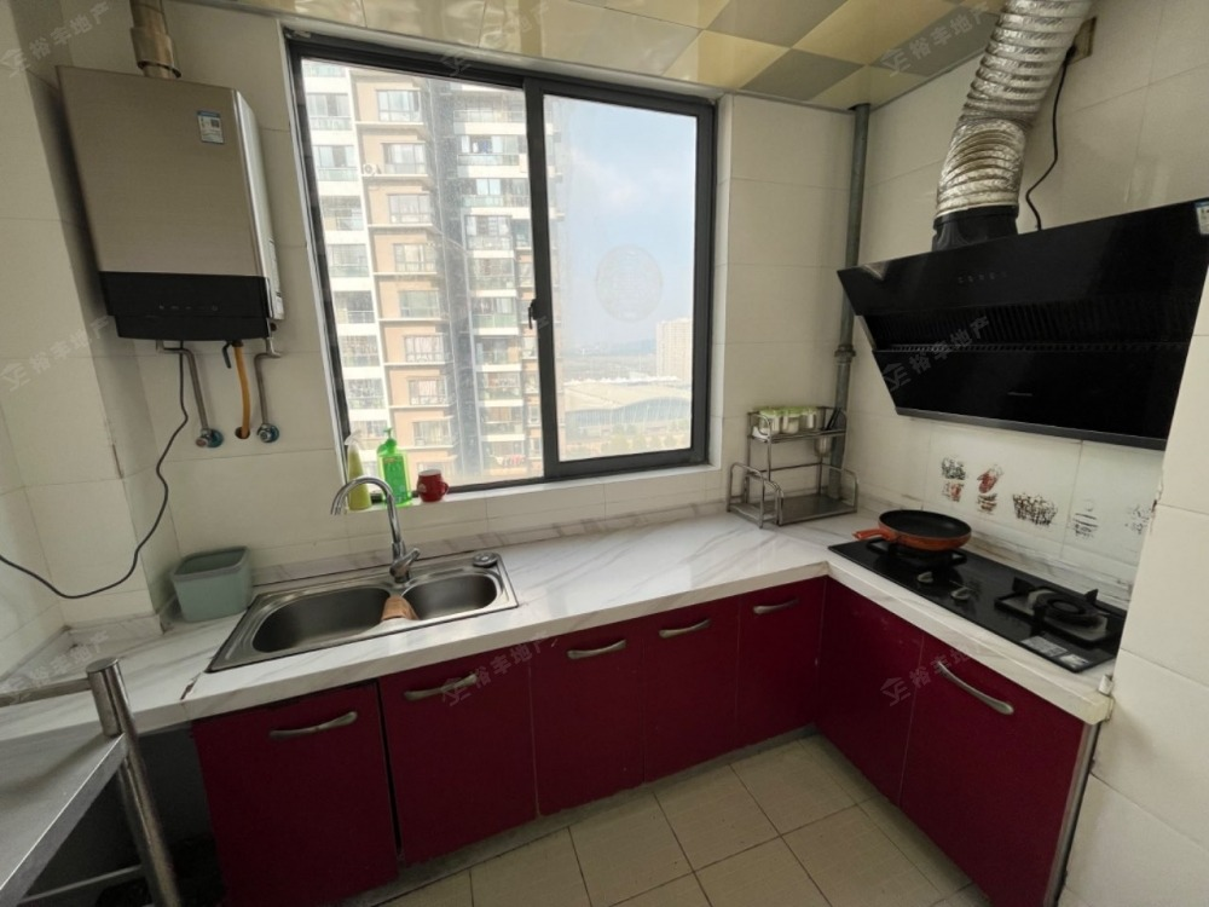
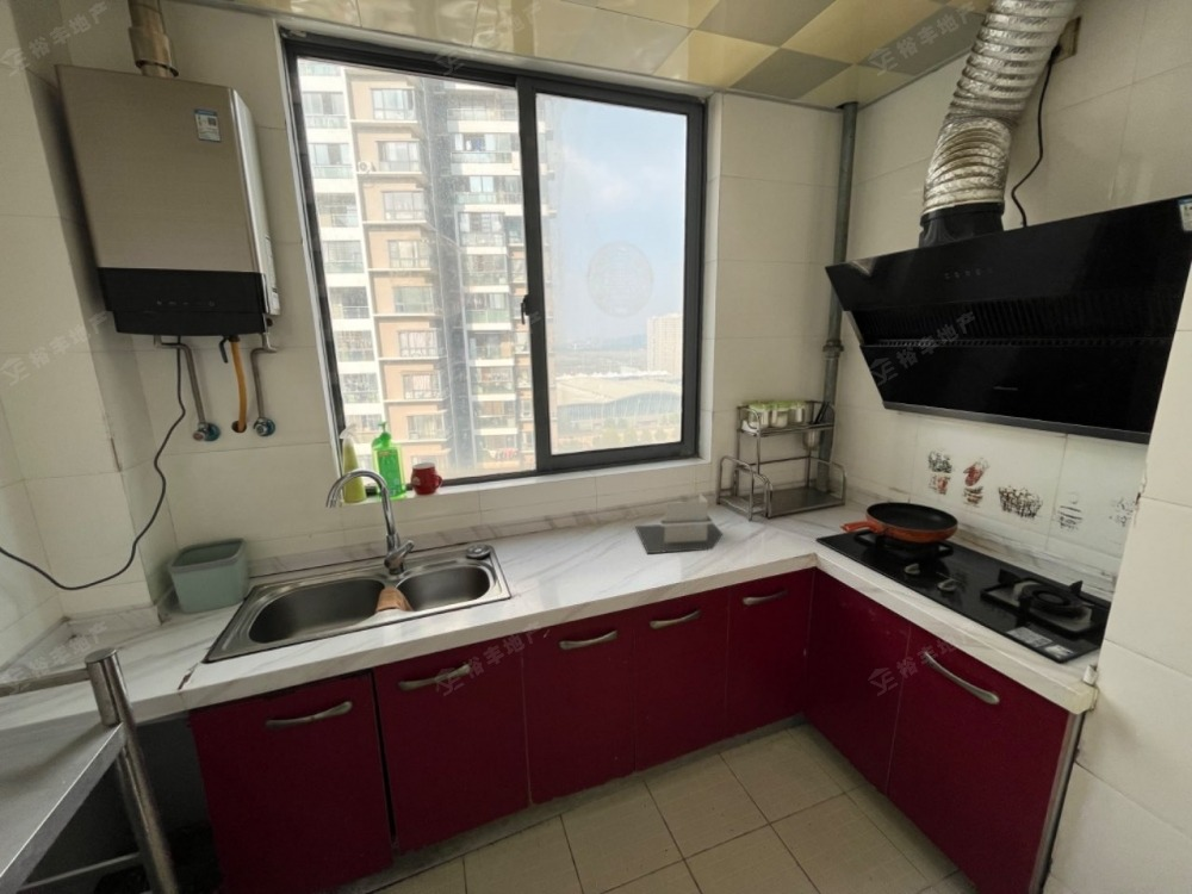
+ architectural model (682, 517)
